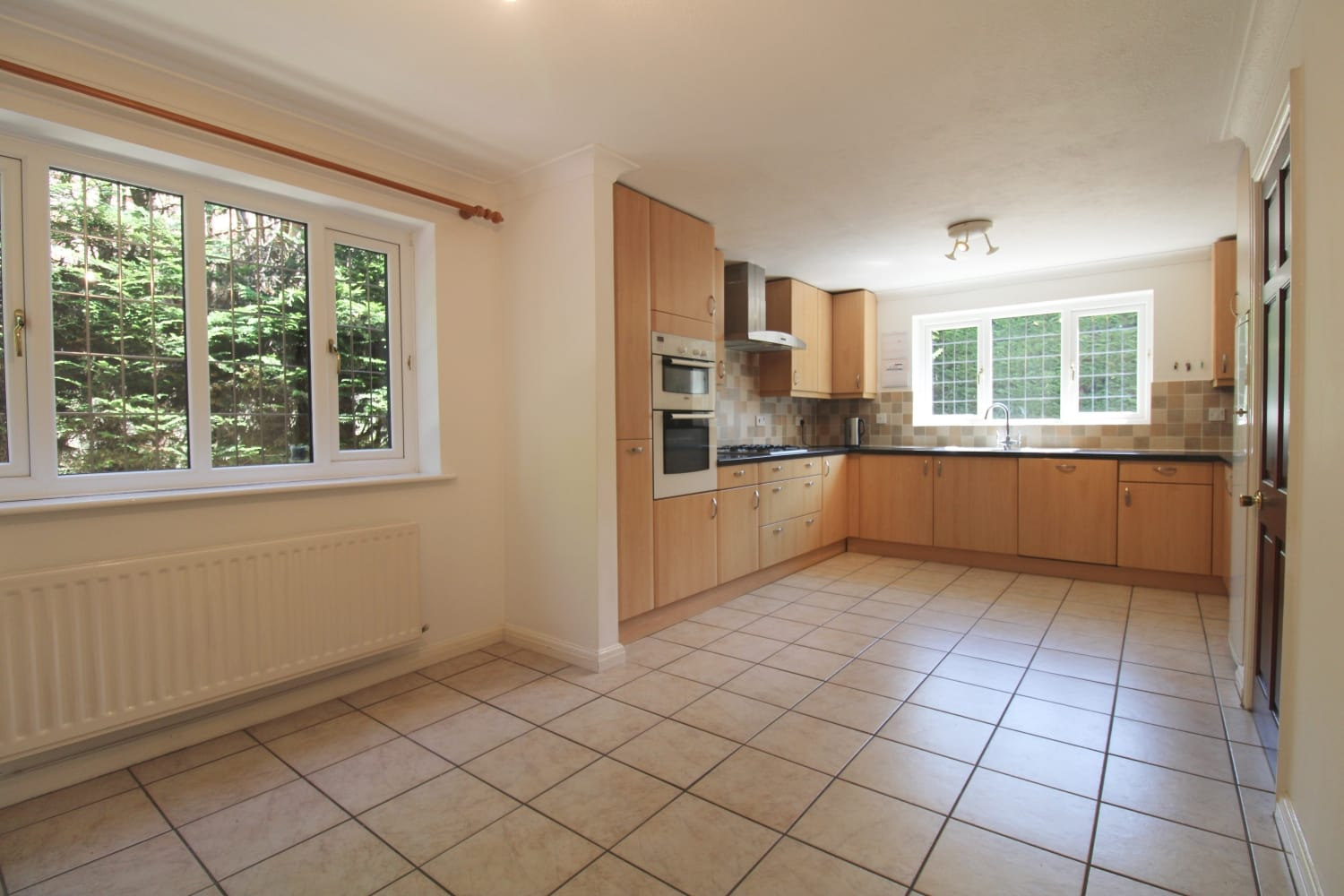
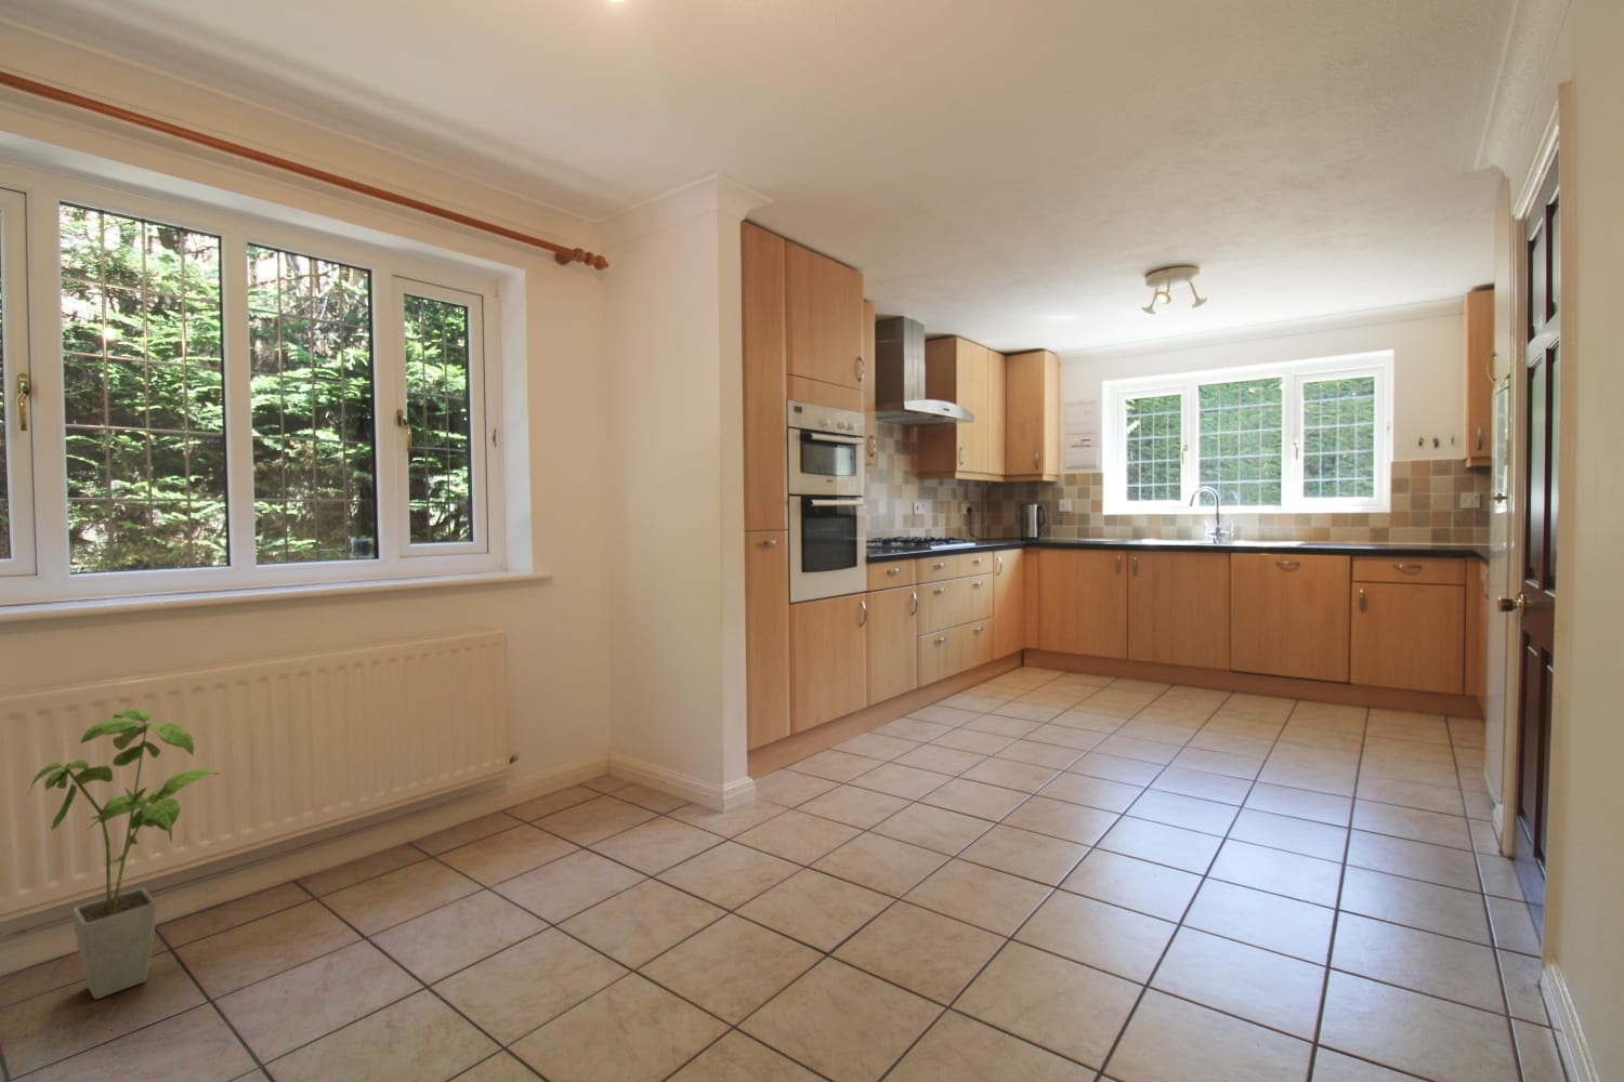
+ house plant (138, 843)
